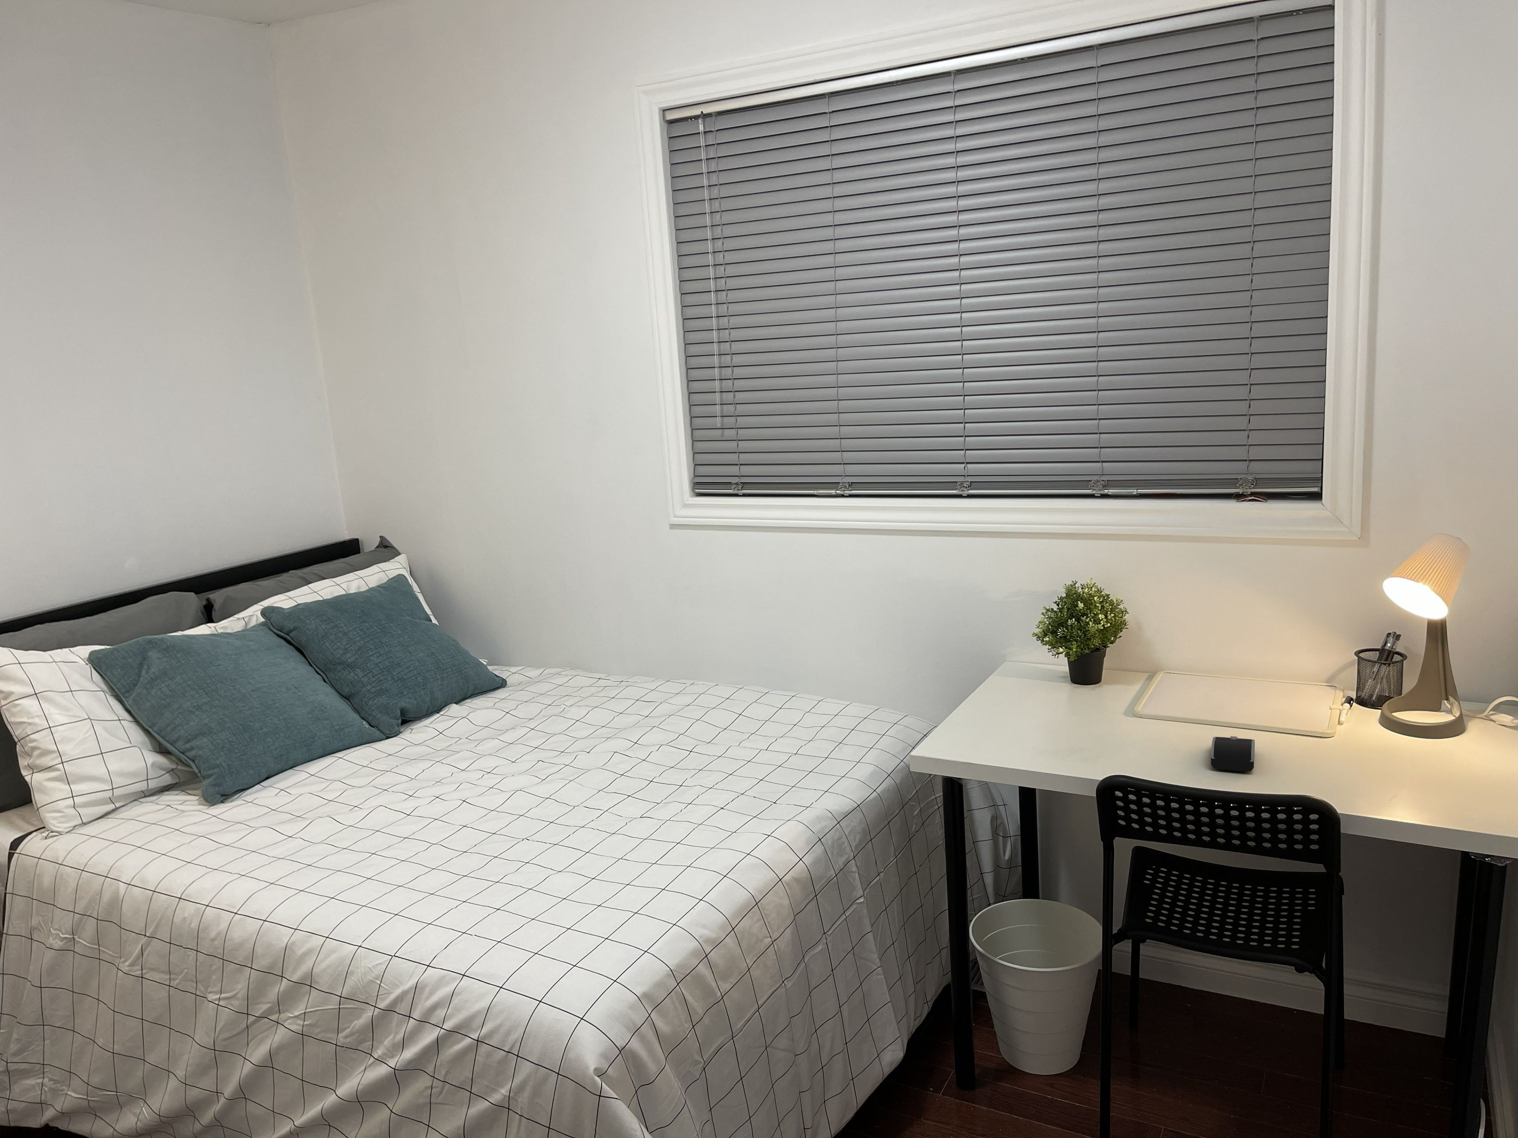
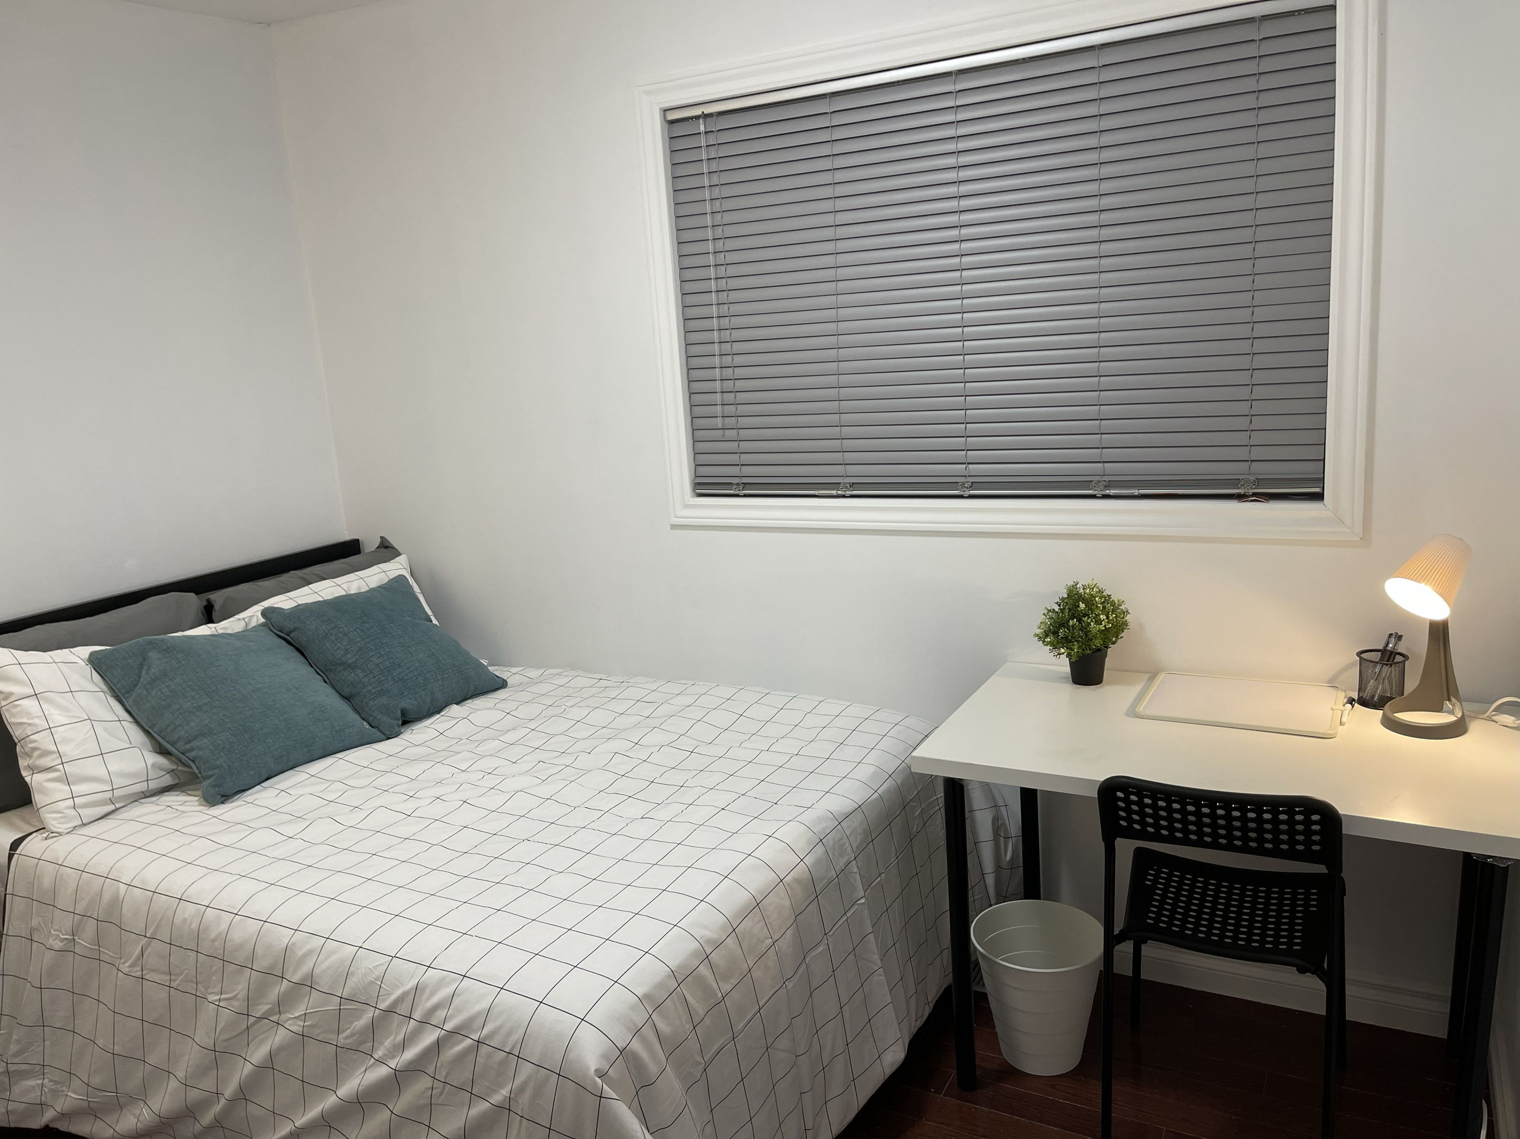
- computer mouse (1234, 750)
